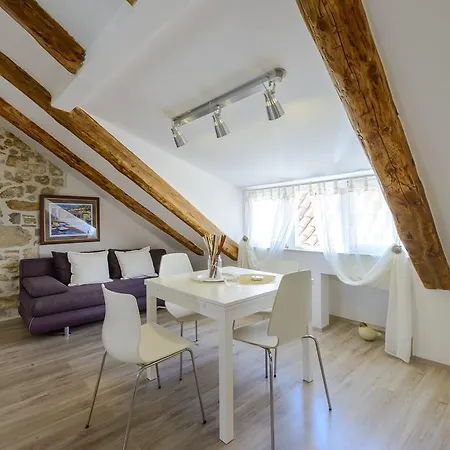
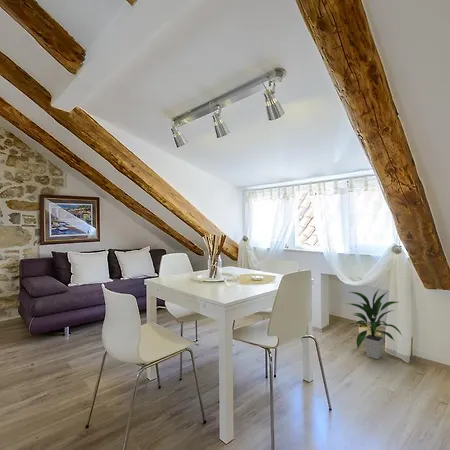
+ indoor plant (371, 321)
